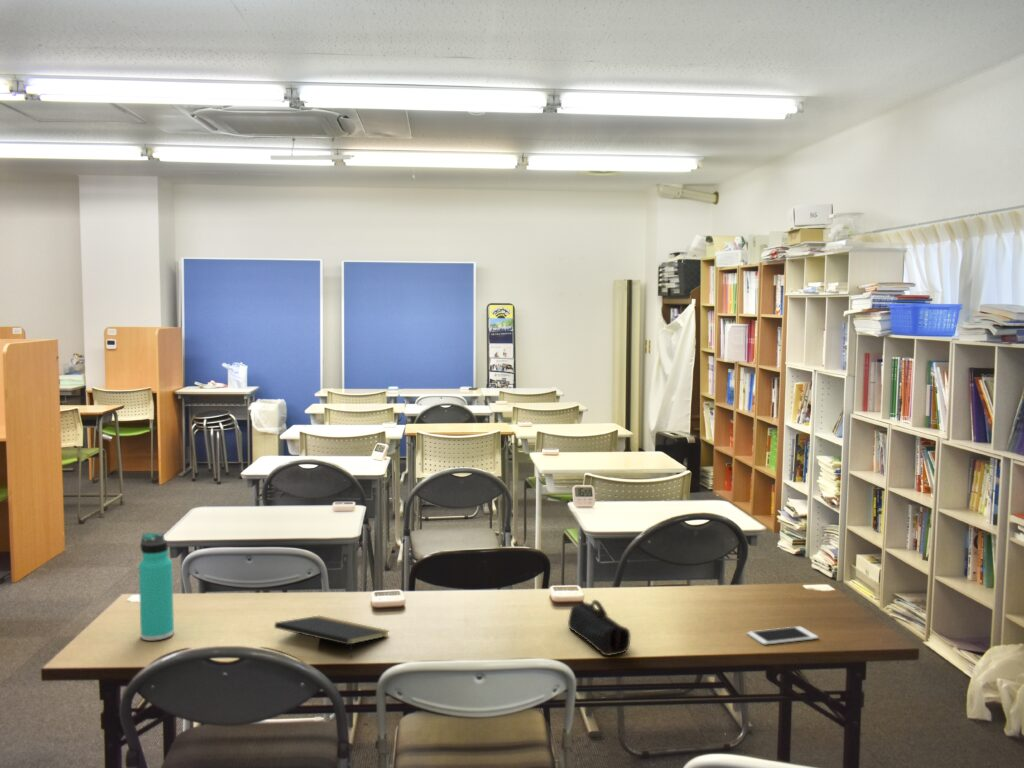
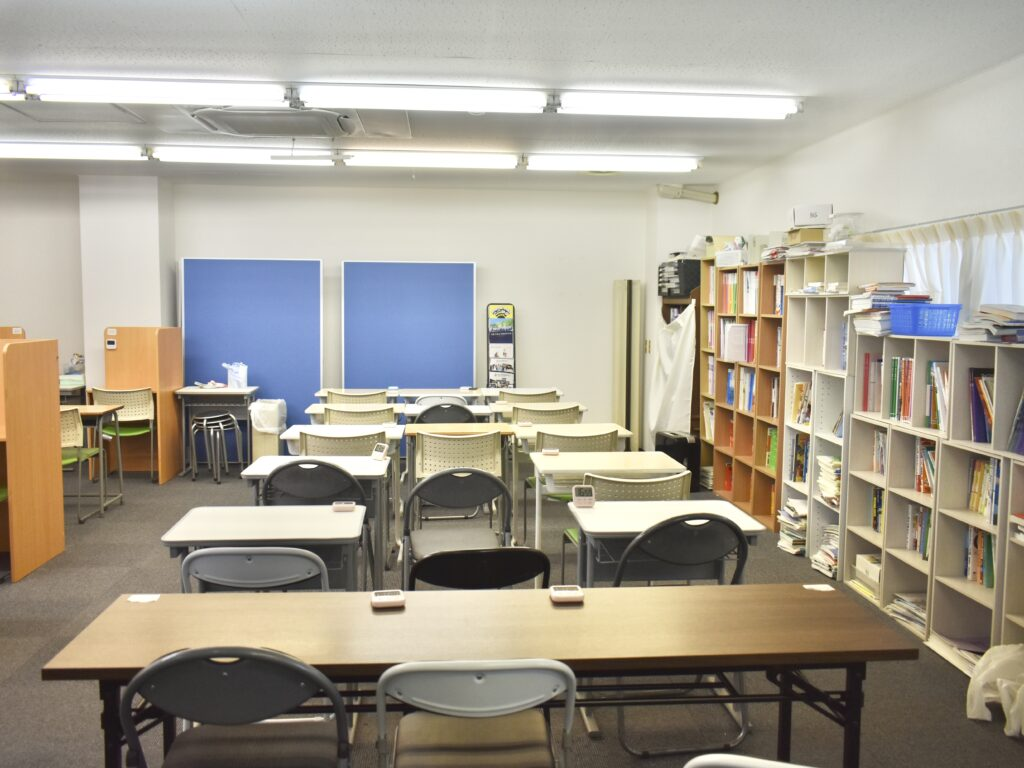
- thermos bottle (156, 584)
- notepad (332, 629)
- pencil case (598, 620)
- cell phone (782, 635)
